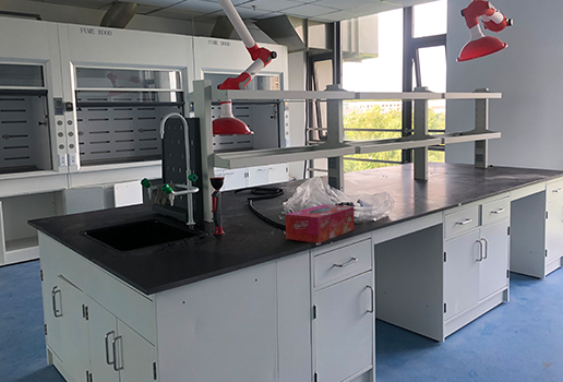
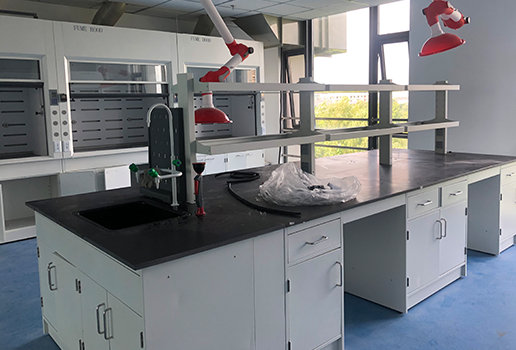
- tissue box (321, 222)
